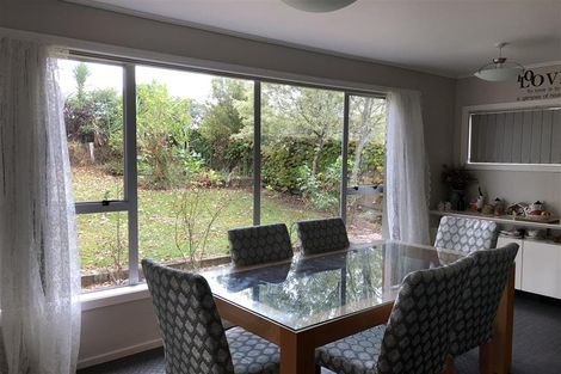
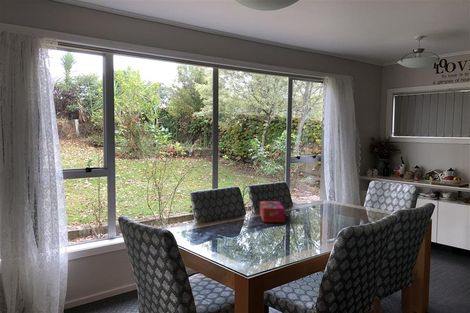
+ tissue box (271, 211)
